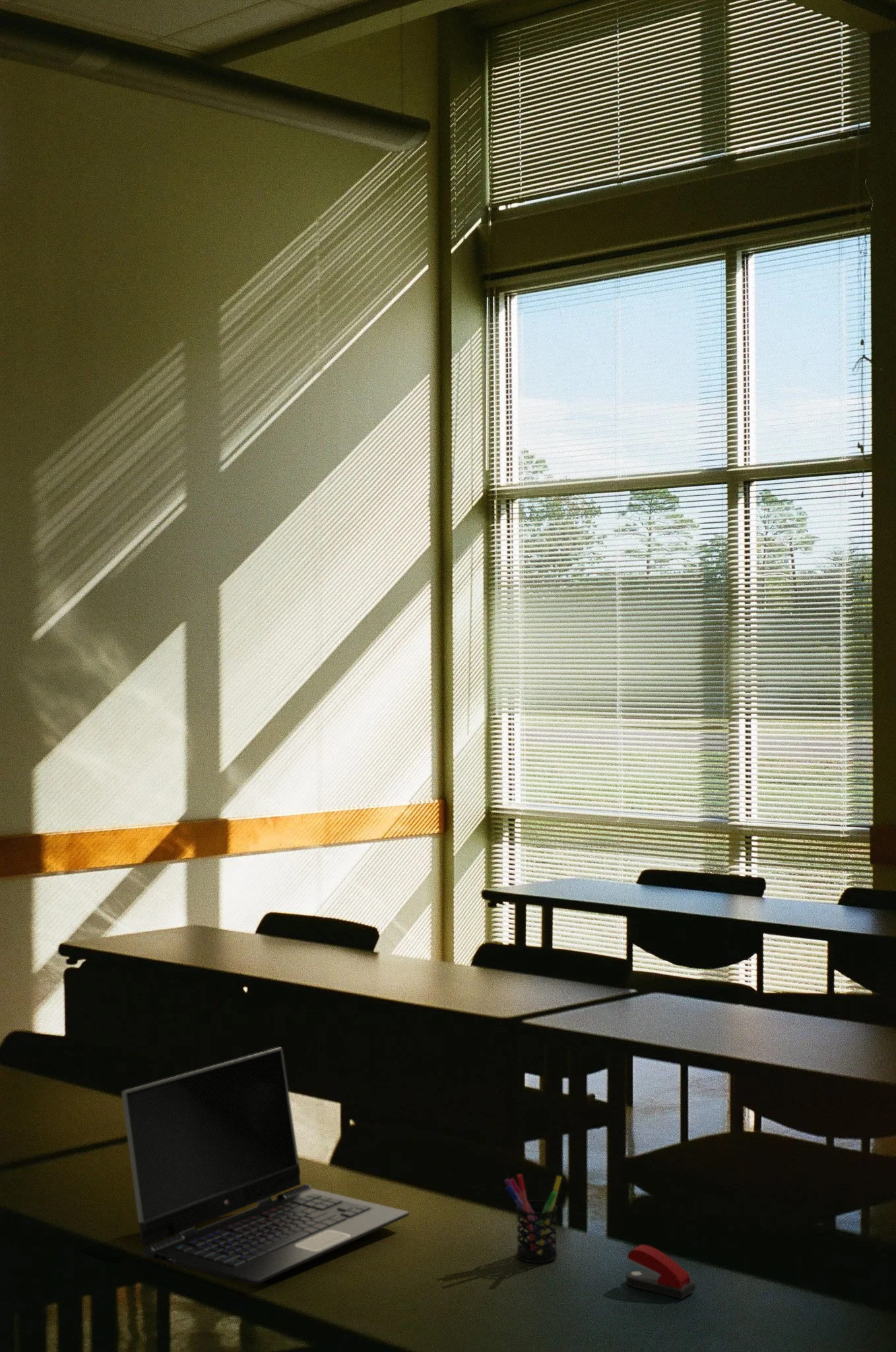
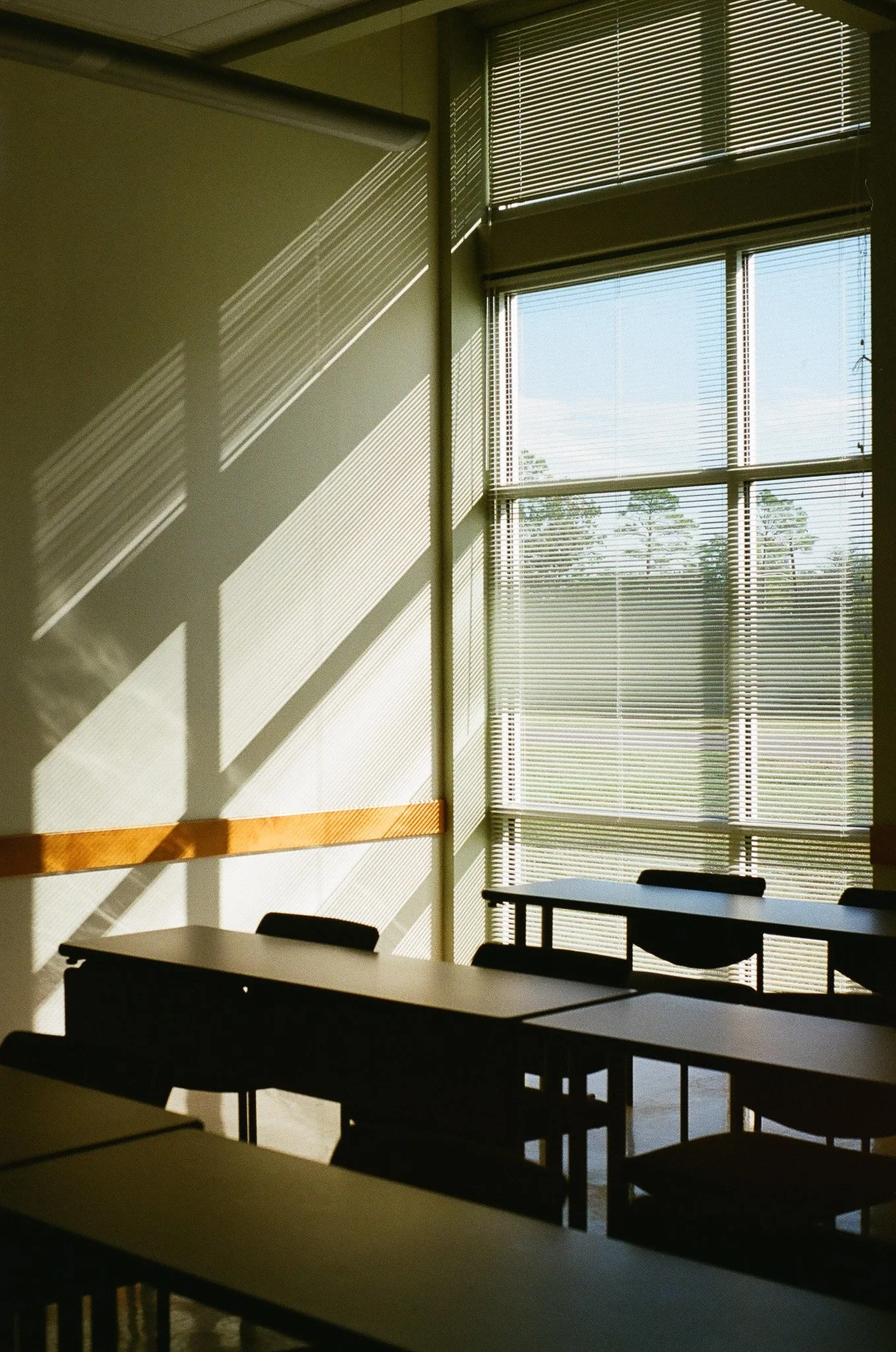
- laptop computer (269, 1159)
- pen holder (537, 1215)
- stapler (658, 1269)
